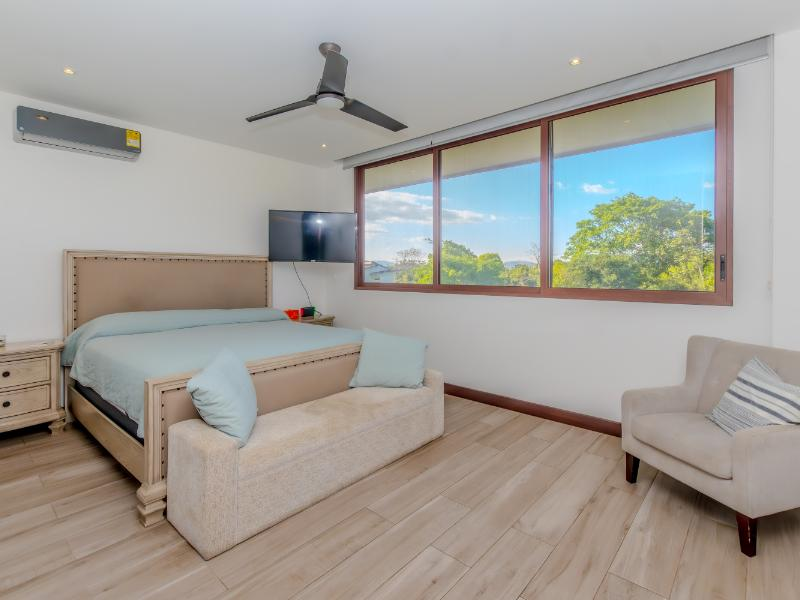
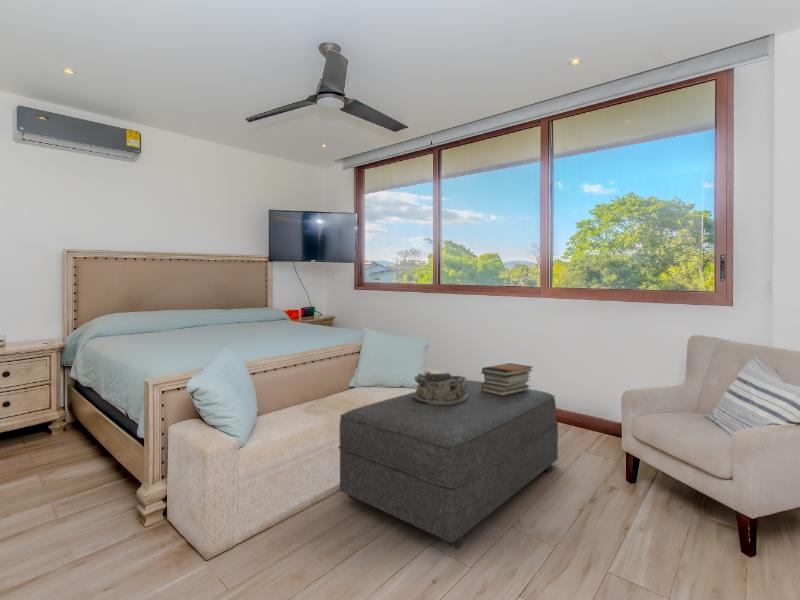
+ ottoman (458, 439)
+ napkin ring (440, 385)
+ book stack (507, 378)
